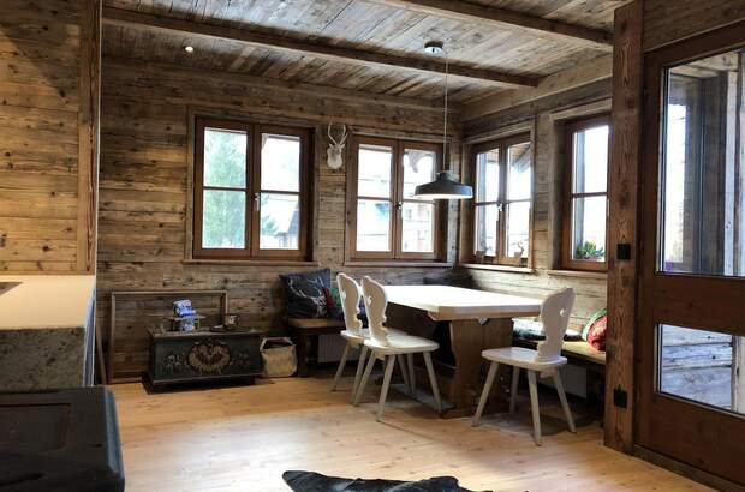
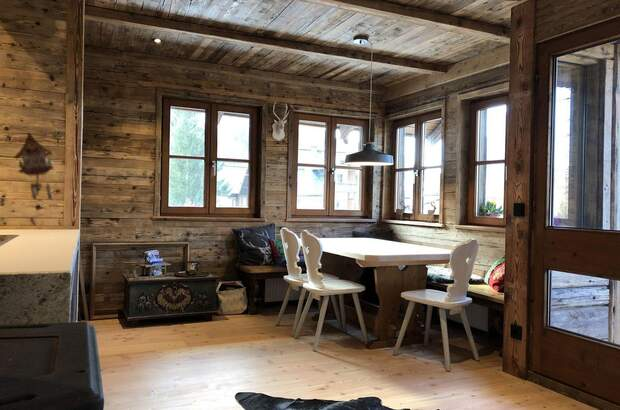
+ cuckoo clock (34, 166)
